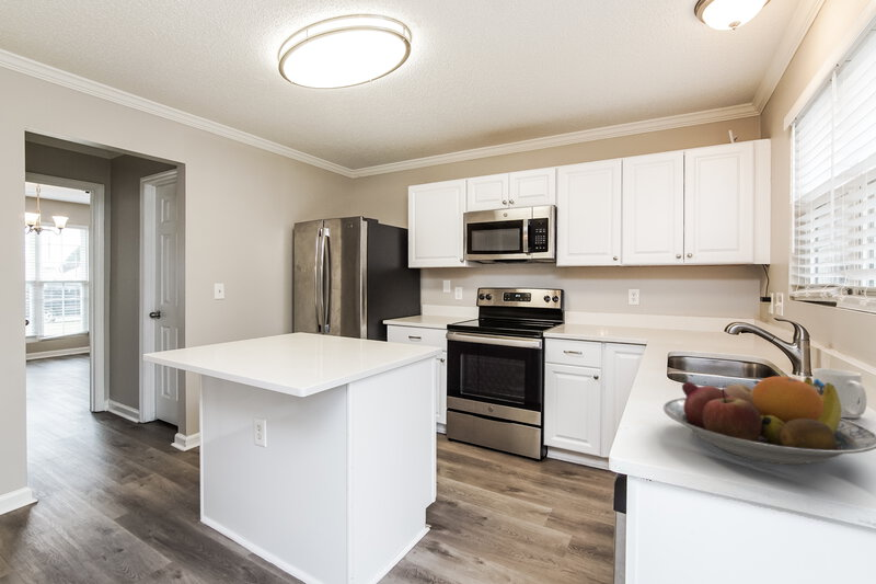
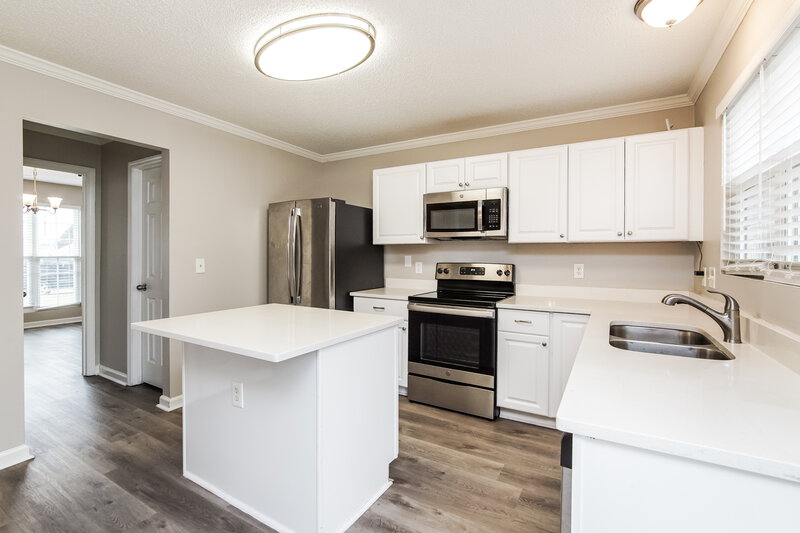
- fruit bowl (758, 411)
- mug (839, 393)
